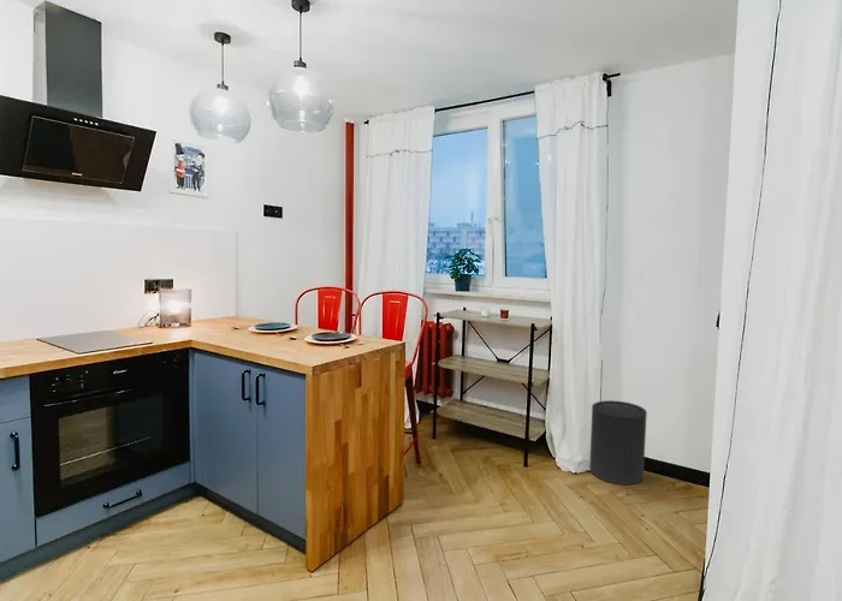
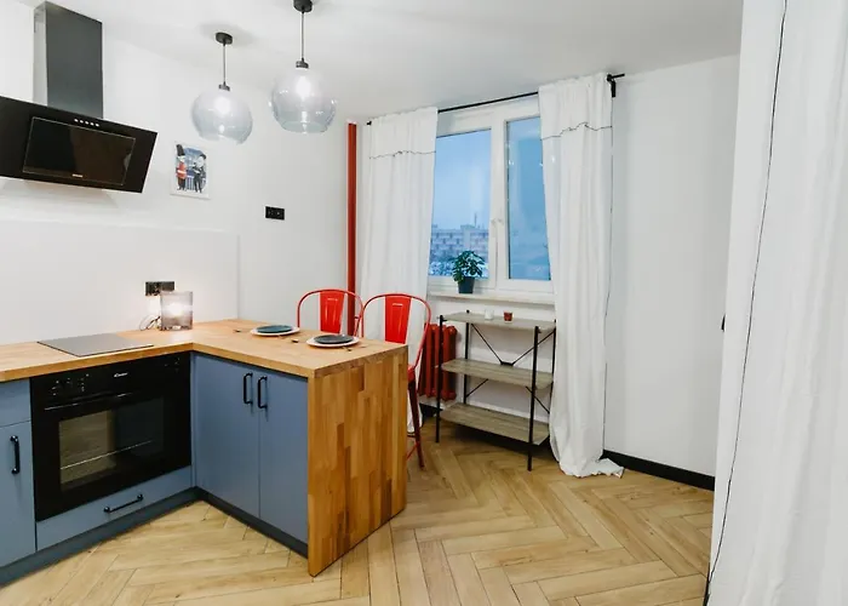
- trash can (617, 440)
